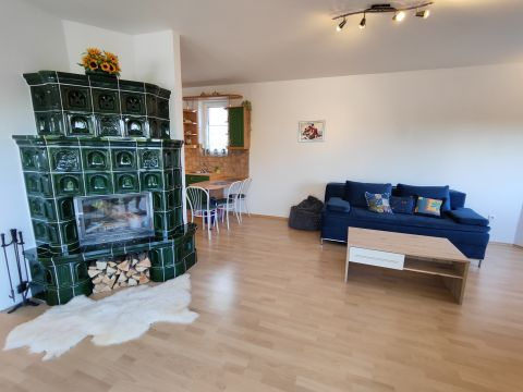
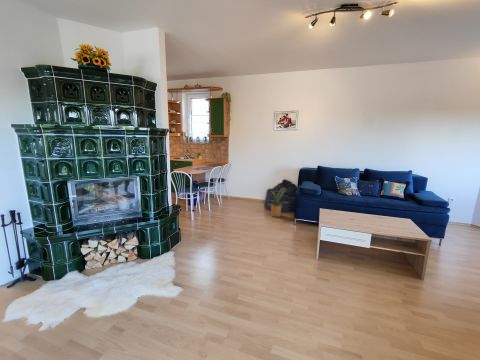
+ house plant (276, 201)
